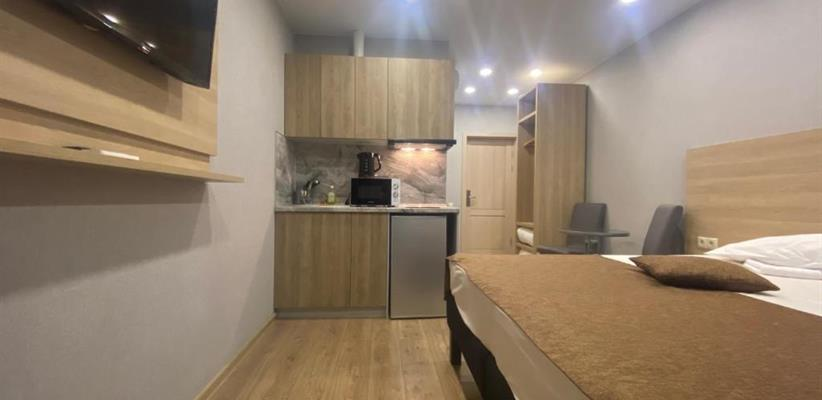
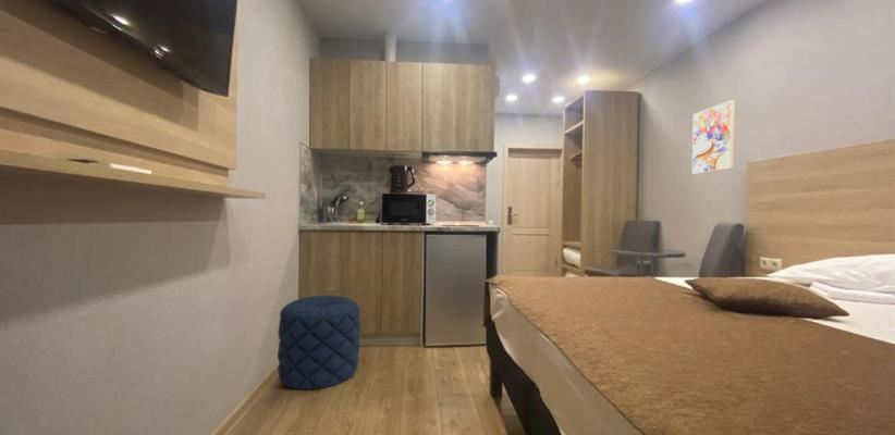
+ pouf (320, 336)
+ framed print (712, 139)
